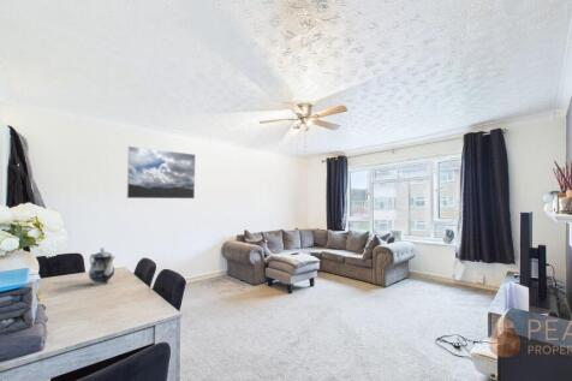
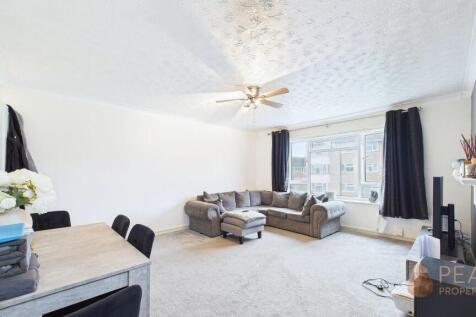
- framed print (163, 174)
- teapot (101, 264)
